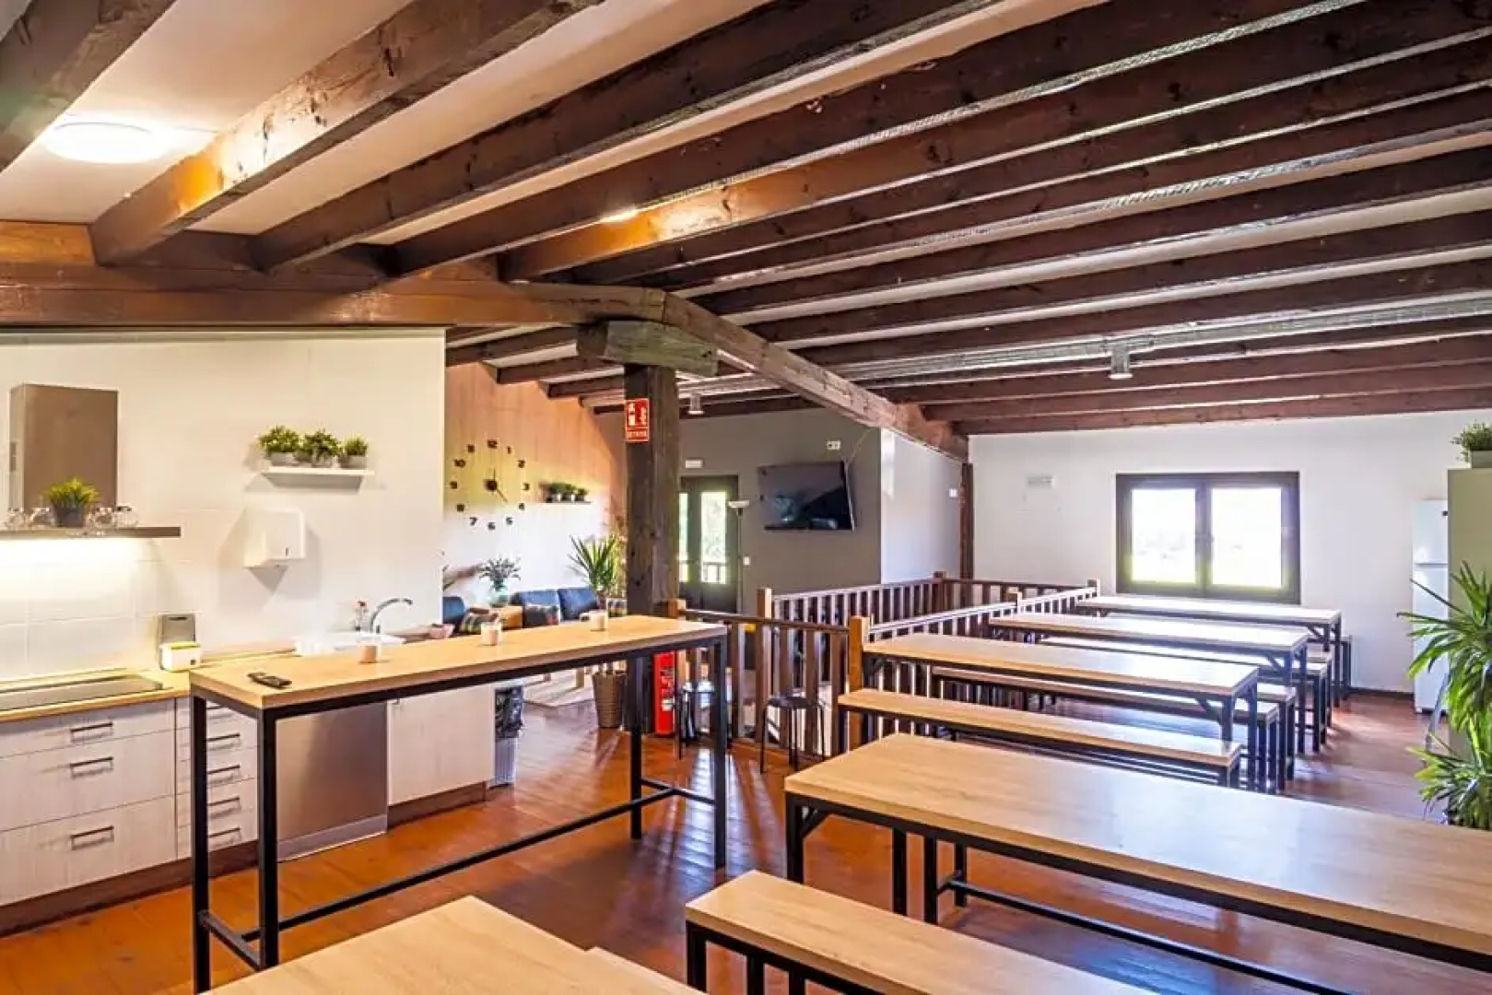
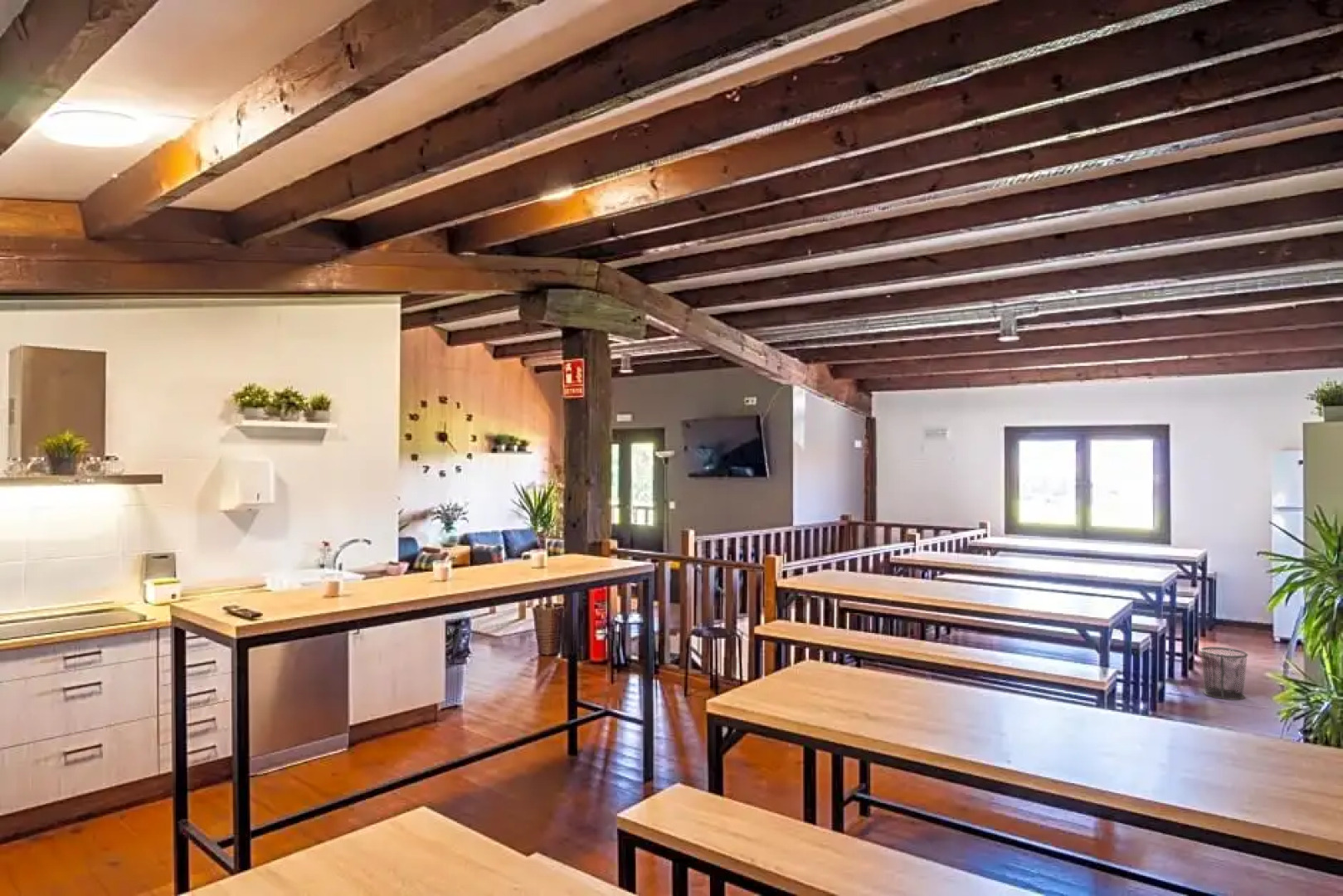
+ waste bin (1224, 673)
